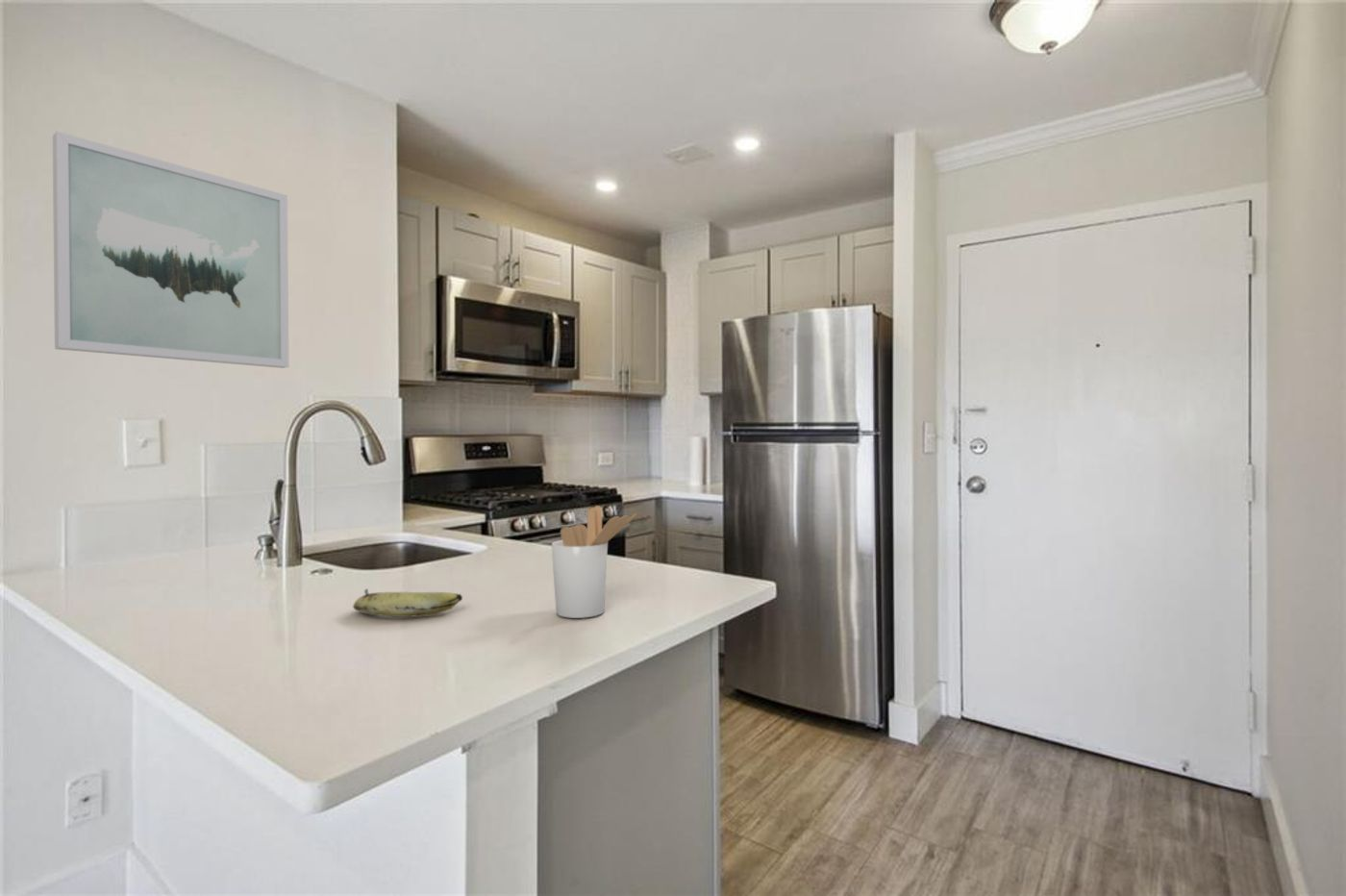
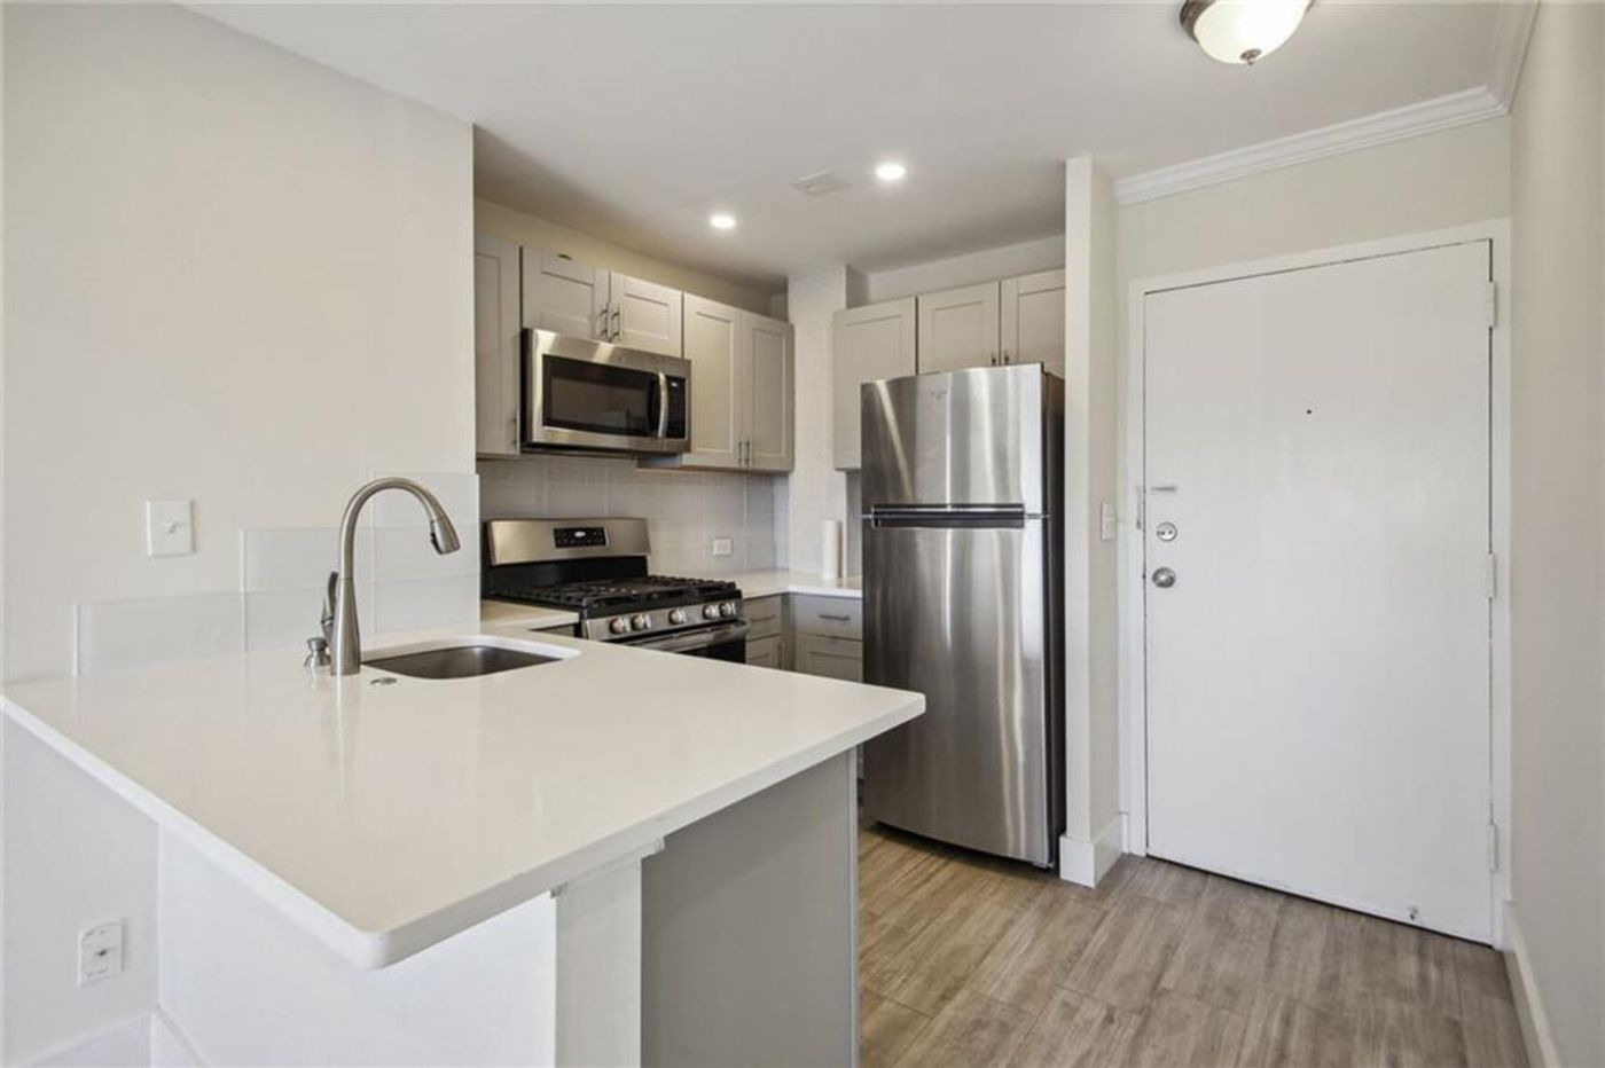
- wall art (183, 263)
- utensil holder (593, 560)
- fruit (396, 600)
